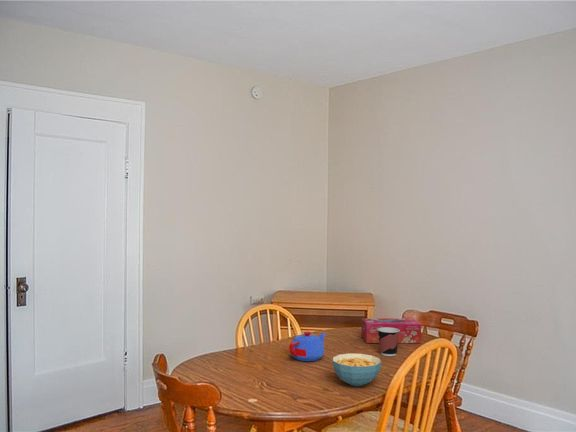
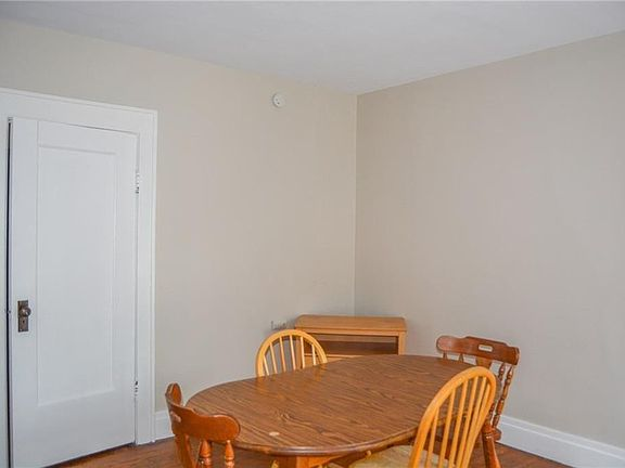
- tissue box (390, 327)
- teapot (308, 345)
- cup (388, 341)
- cereal bowl (356, 371)
